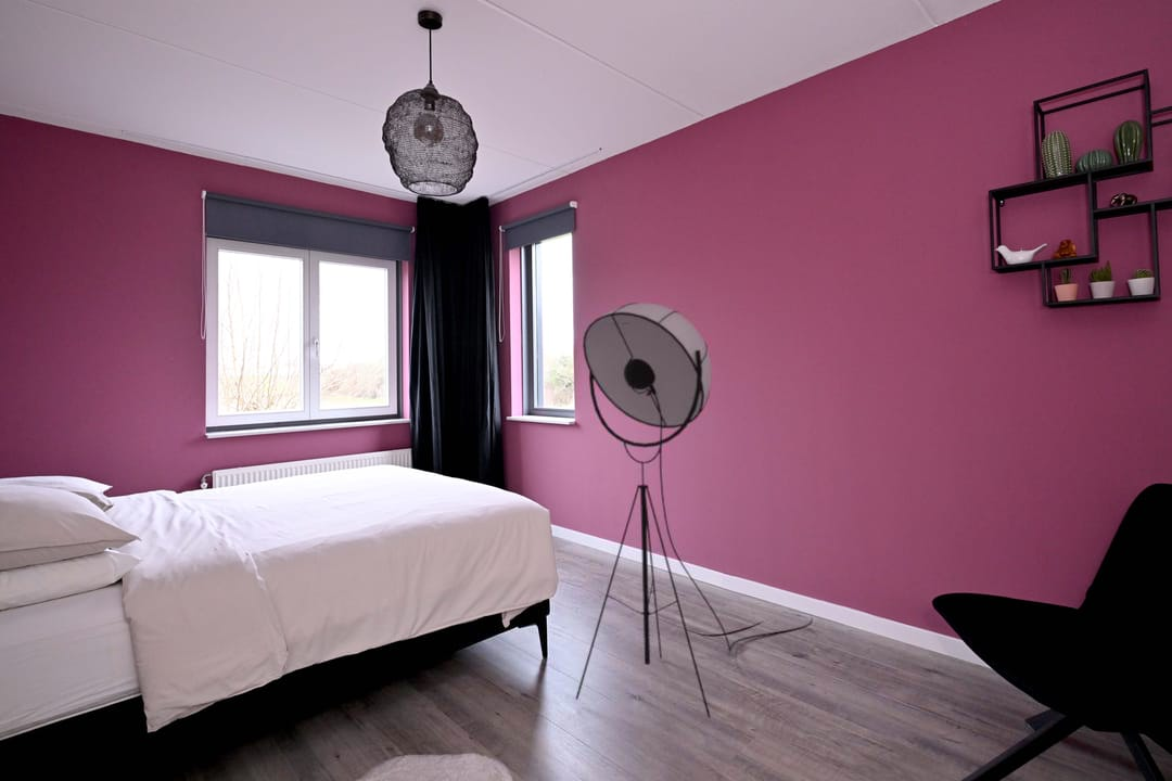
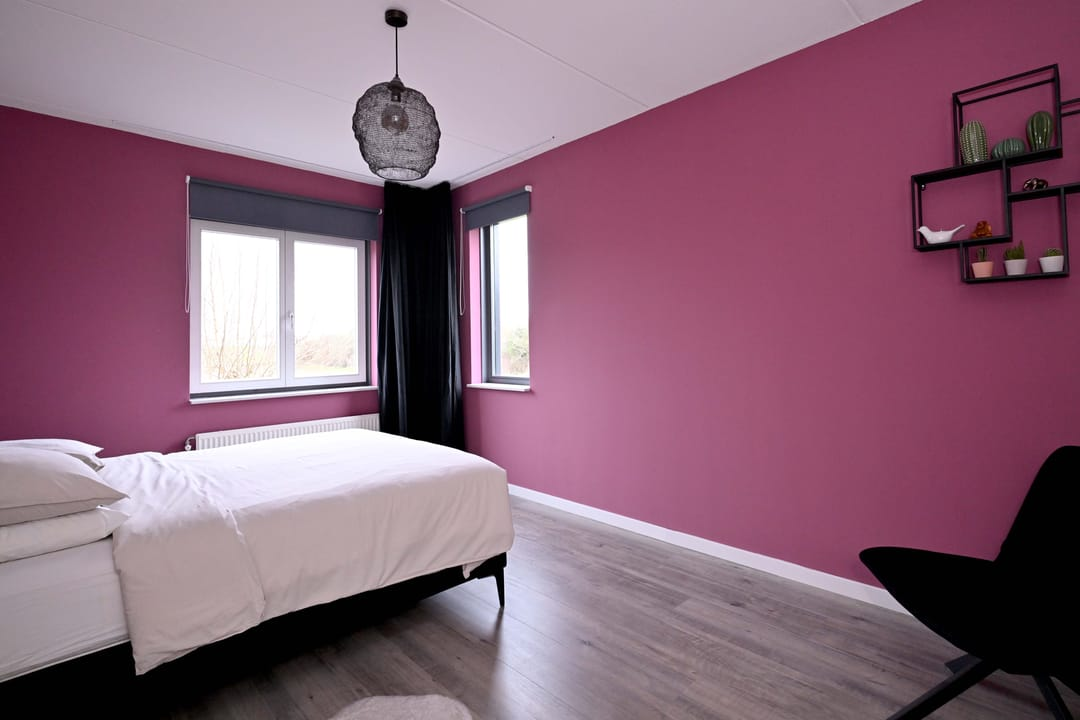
- floor lamp (662, 484)
